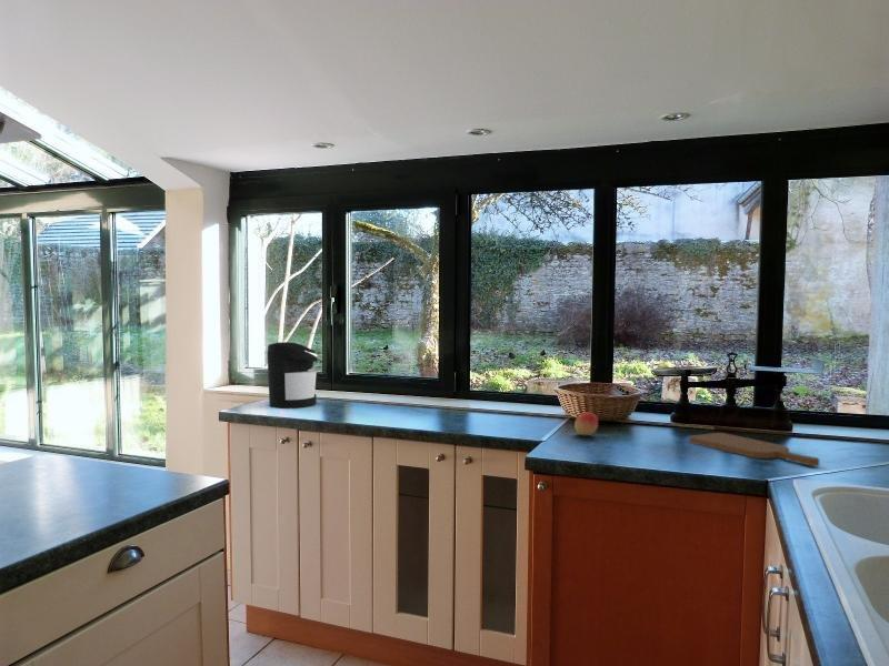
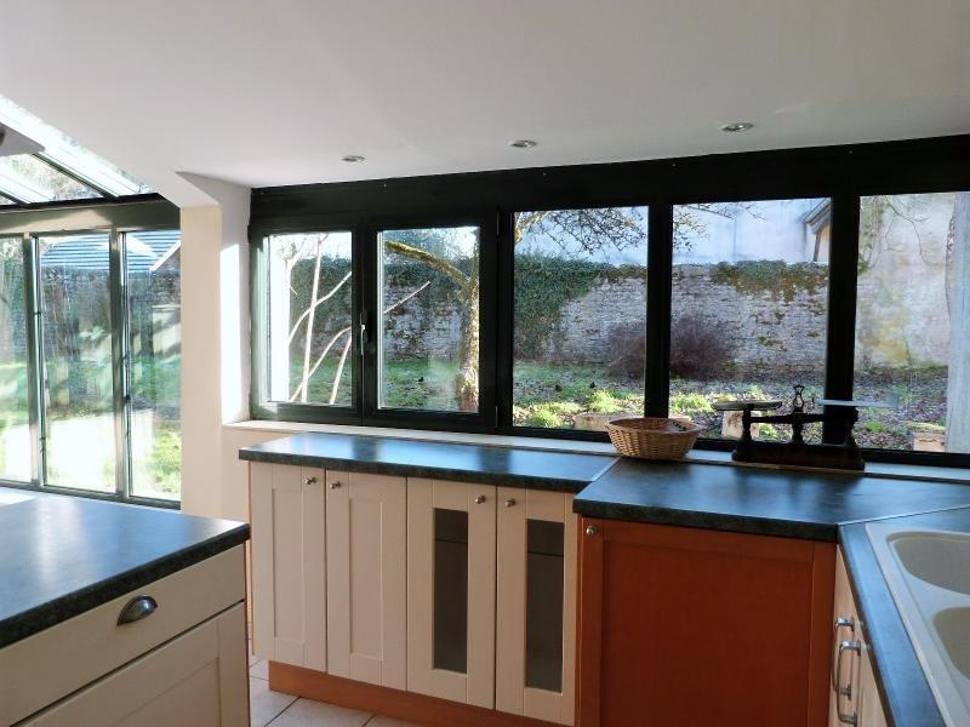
- fruit (586, 423)
- cutting board (756, 448)
- coffee maker (294, 372)
